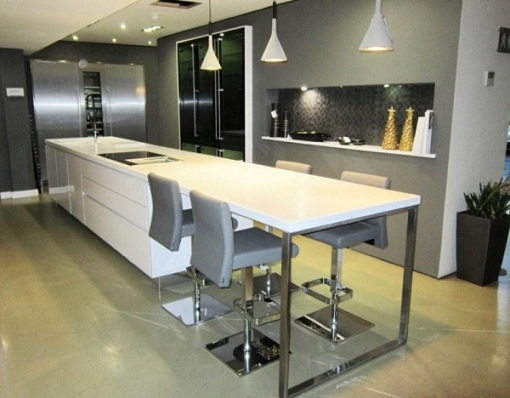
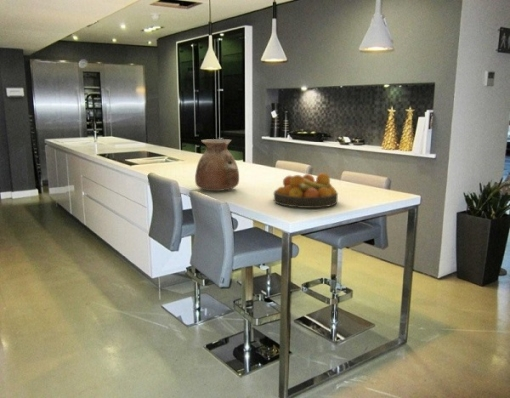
+ vase (217, 165)
+ fruit bowl (305, 187)
